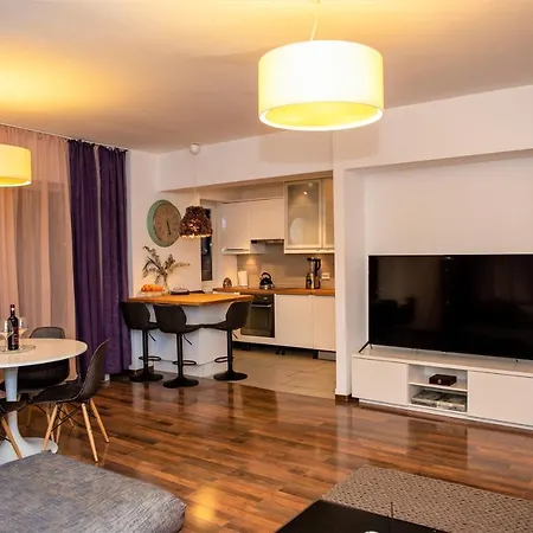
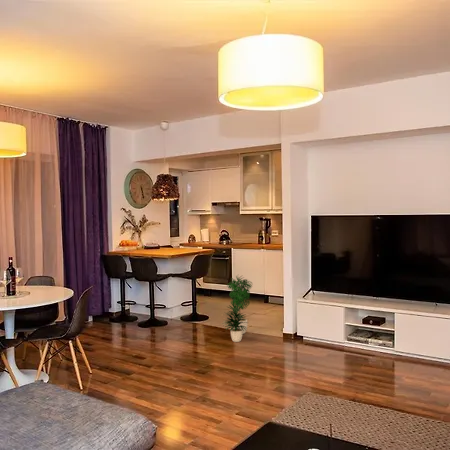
+ potted plant (237, 306)
